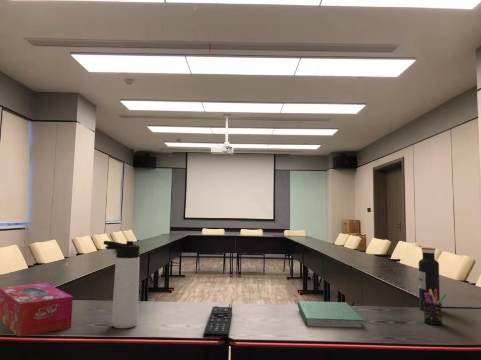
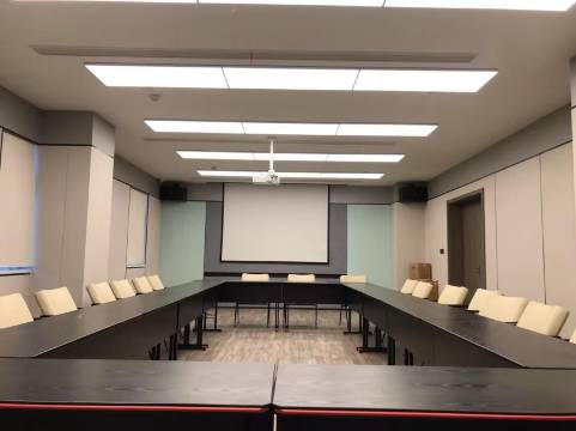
- tissue box (33, 306)
- water bottle (428, 278)
- pen holder (435, 305)
- remote control (219, 320)
- thermos bottle (120, 282)
- hardcover book (327, 313)
